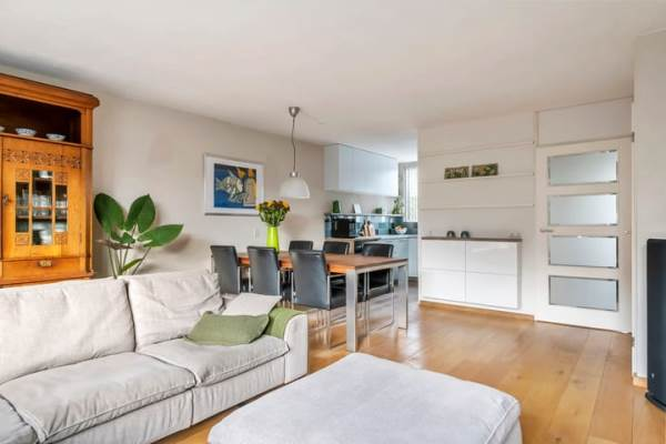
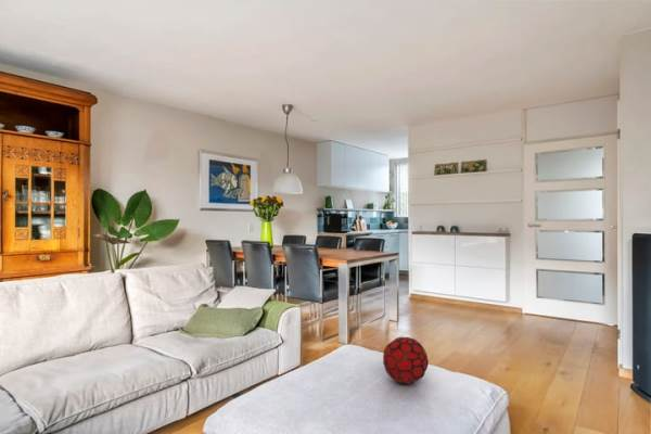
+ decorative orb (405, 359)
